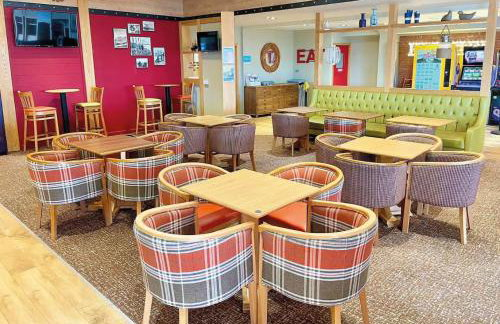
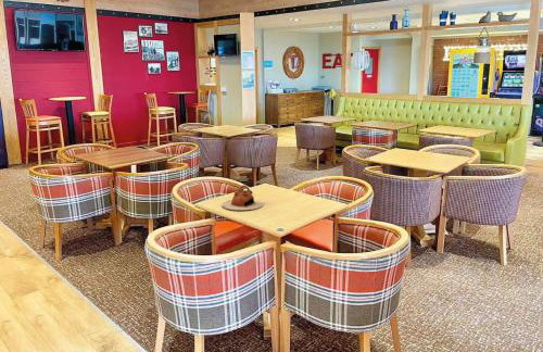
+ teapot (242, 194)
